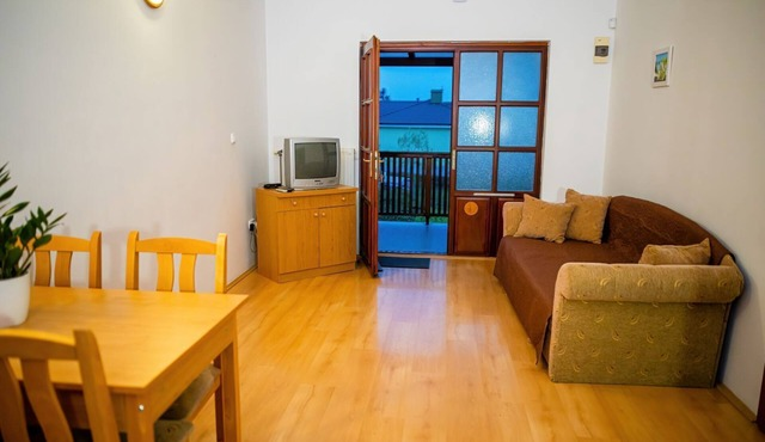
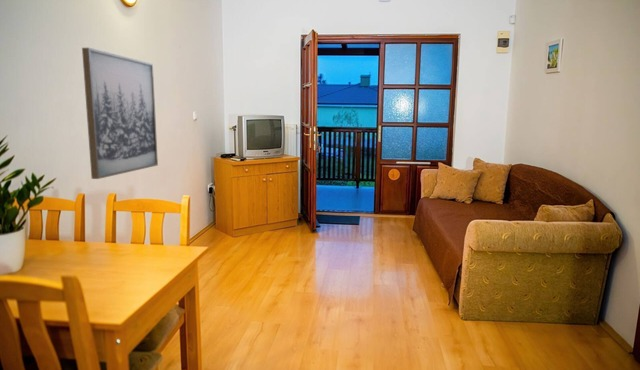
+ wall art (125, 115)
